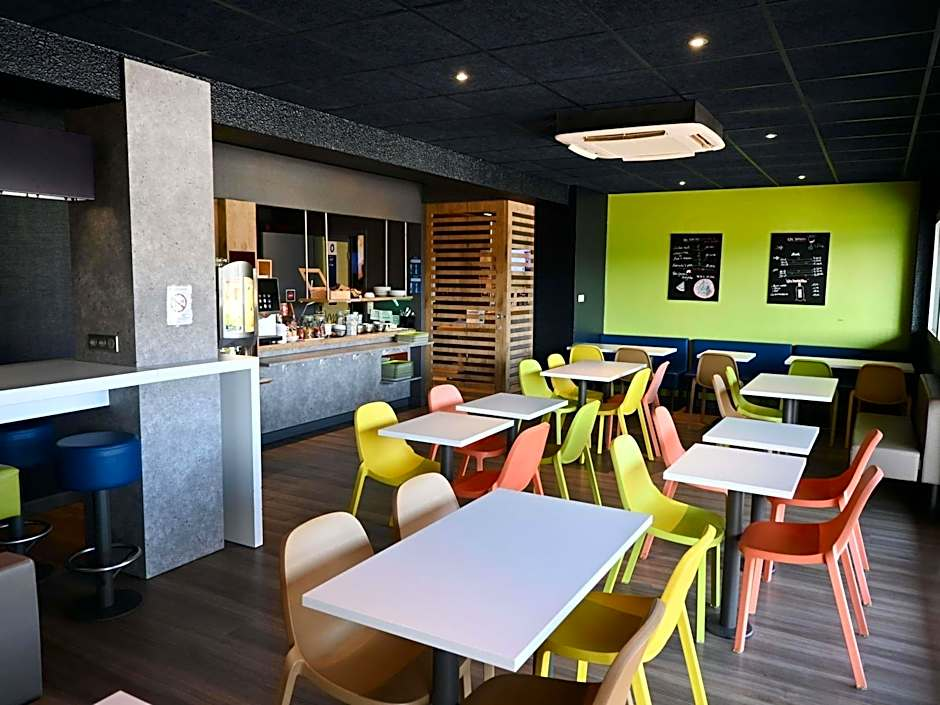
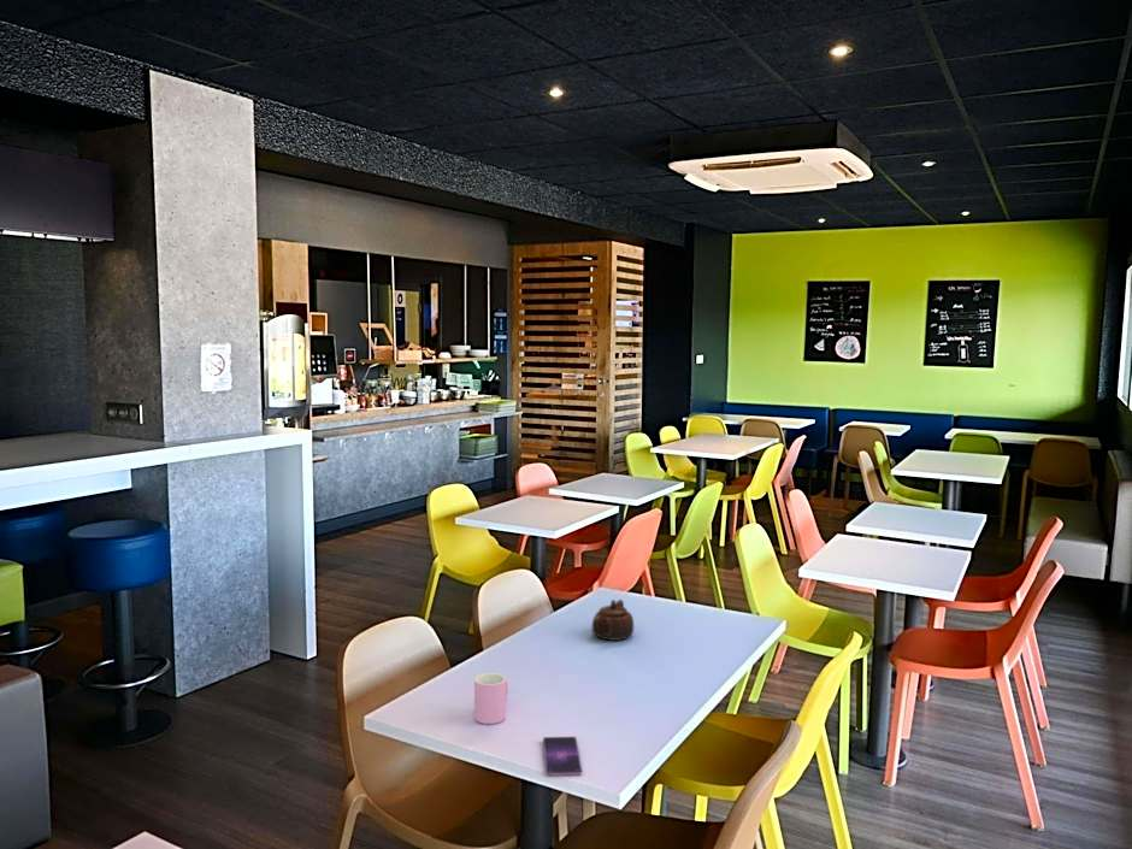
+ smartphone (561, 755)
+ teapot (613, 617)
+ cup (494, 695)
